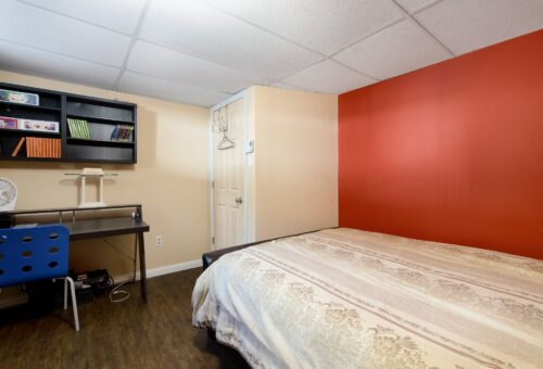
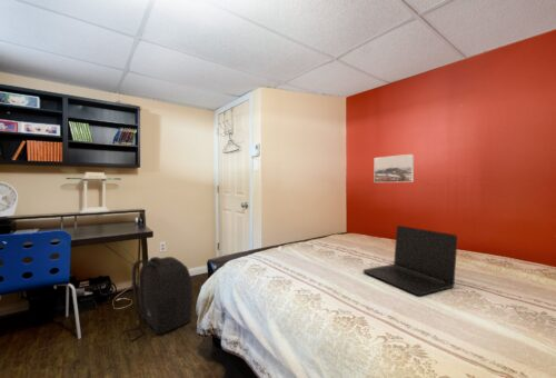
+ backpack (159, 290)
+ laptop (406, 255)
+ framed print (393, 169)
